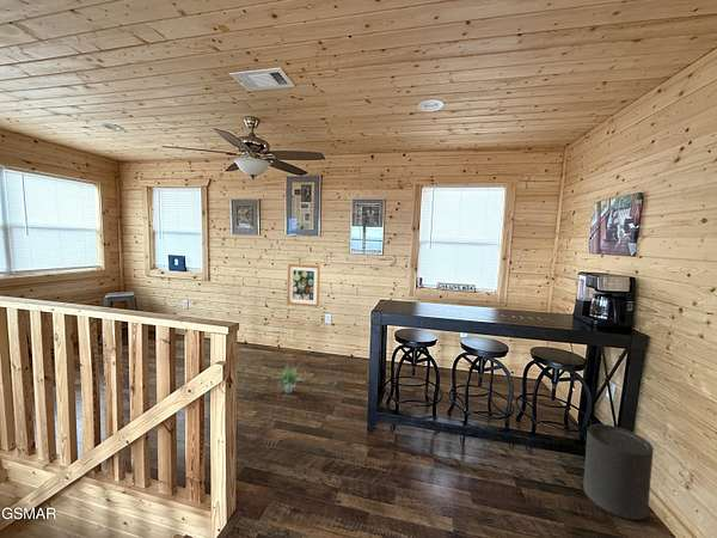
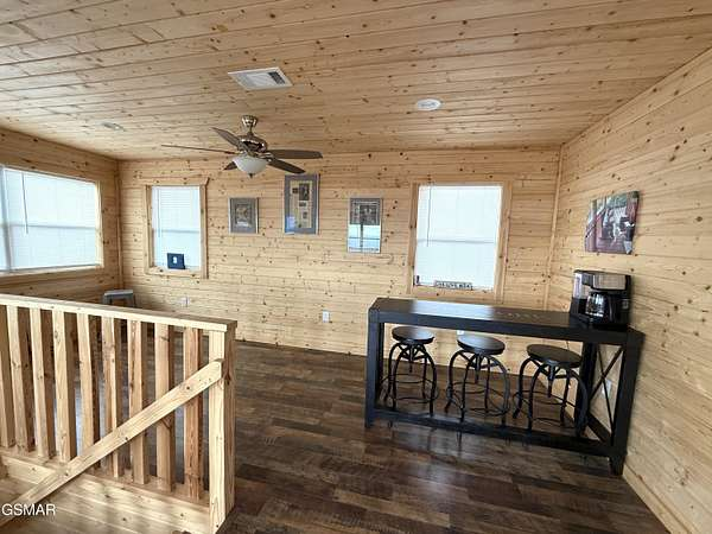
- potted plant (288, 377)
- trash can (615, 467)
- wall art (302, 285)
